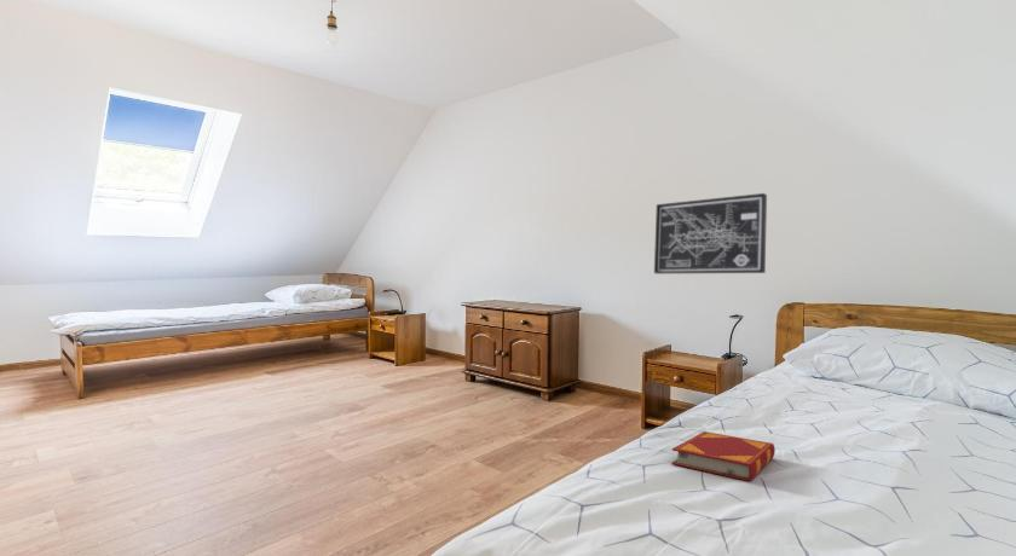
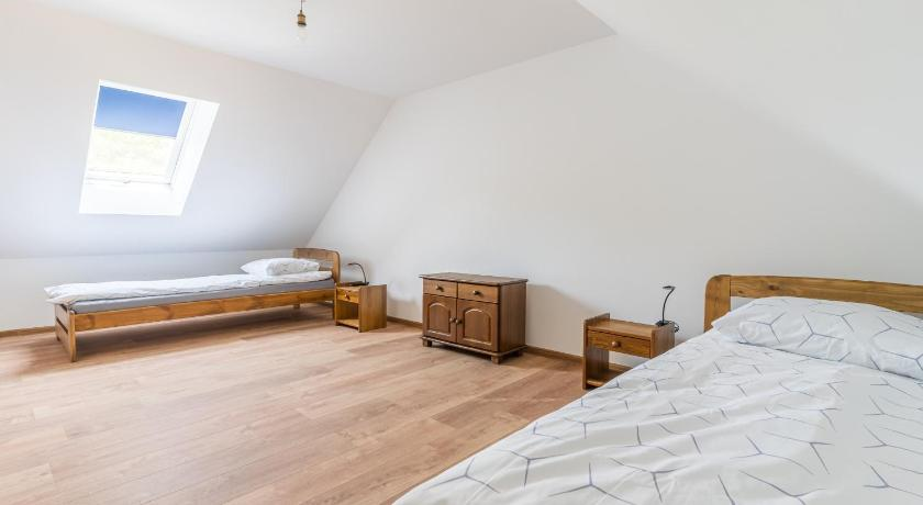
- hardback book (725, 453)
- wall art (706, 236)
